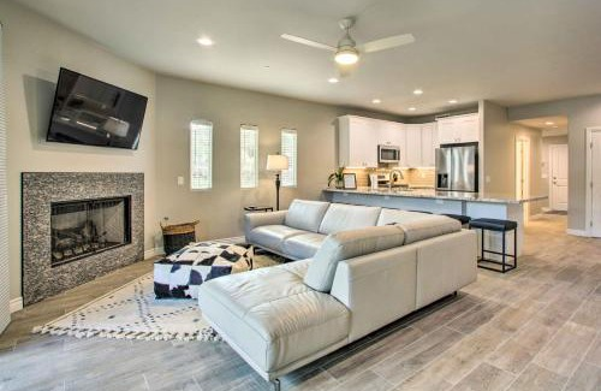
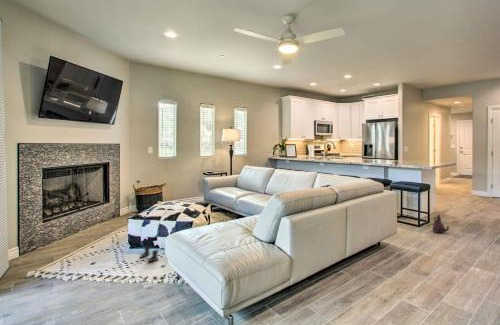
+ plush toy (440, 223)
+ boots (148, 253)
